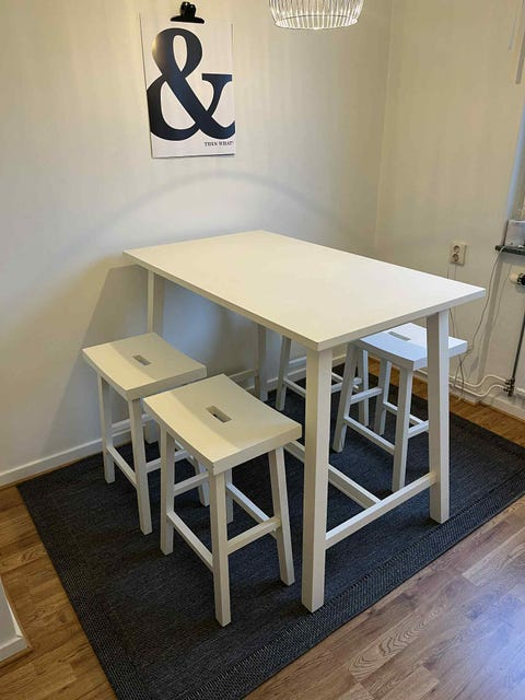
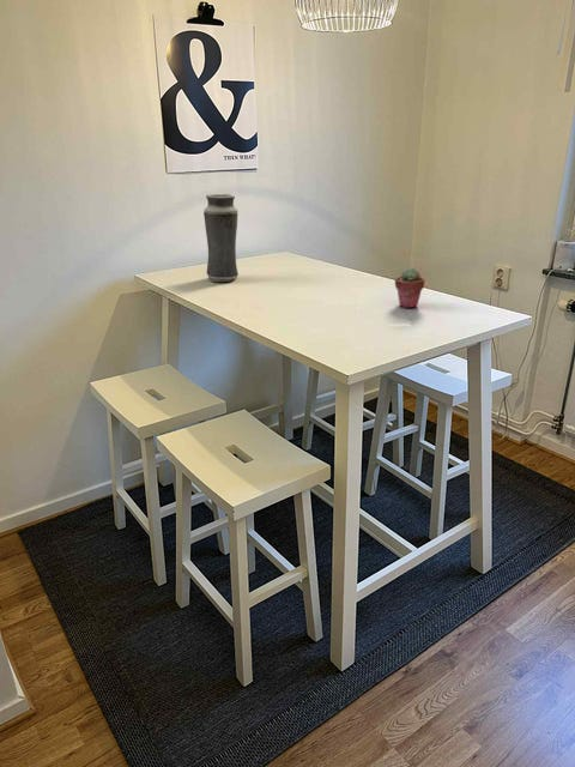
+ potted succulent (408, 286)
+ vase (222, 237)
